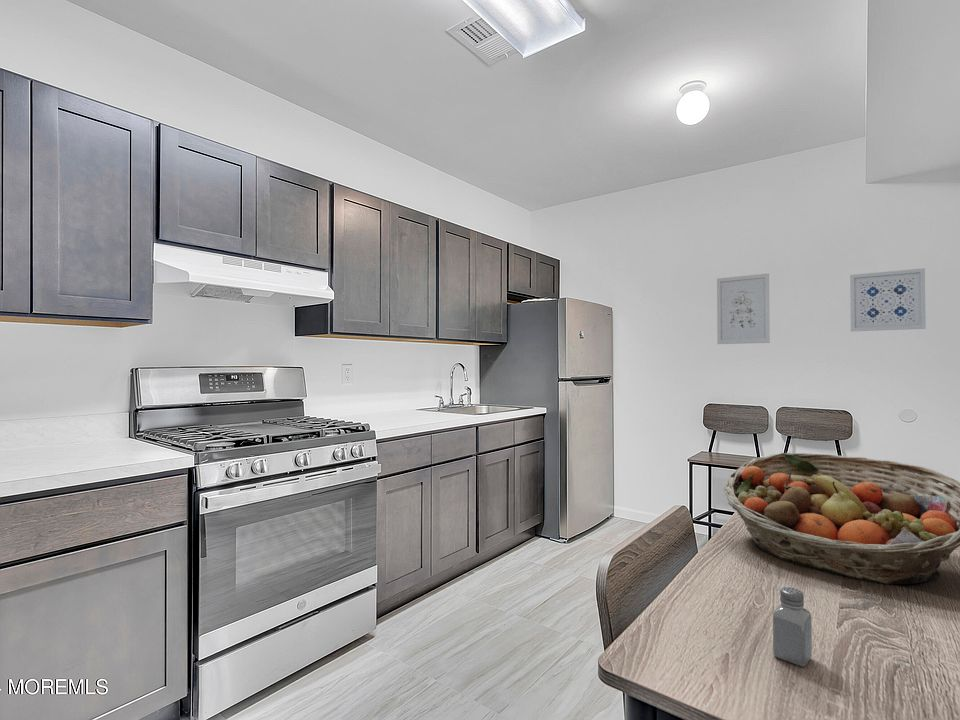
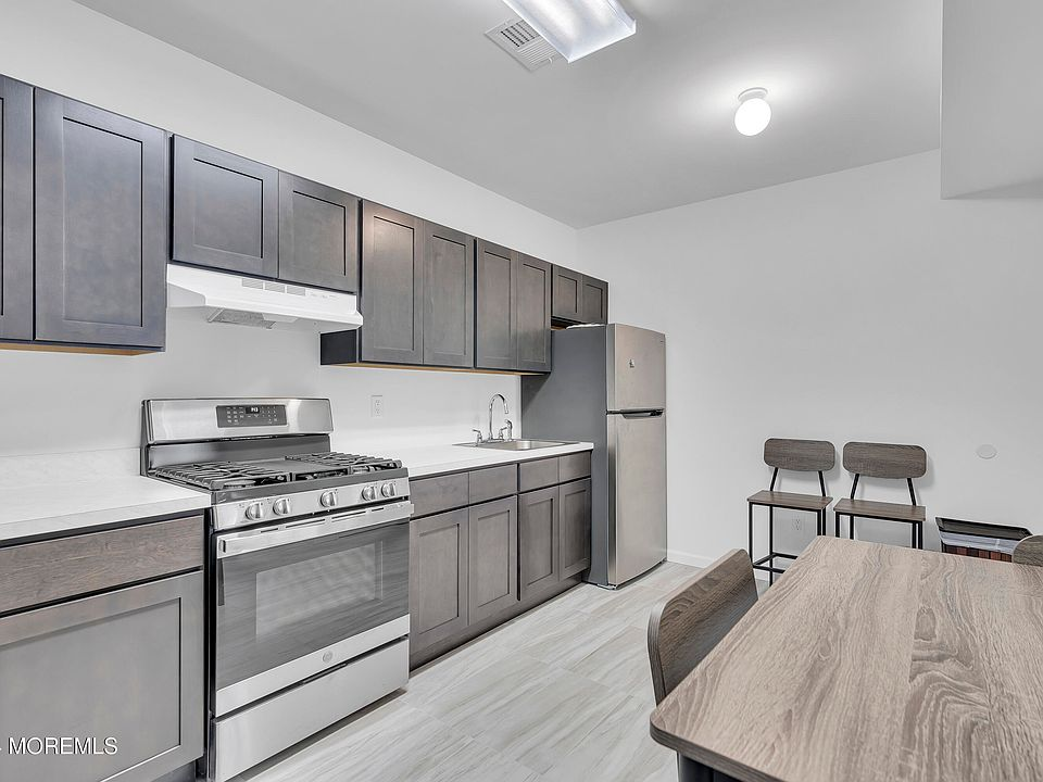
- saltshaker (792, 623)
- wall art (886, 301)
- wall art (742, 309)
- fruit basket (838, 509)
